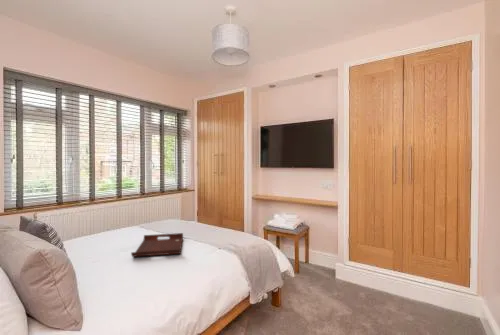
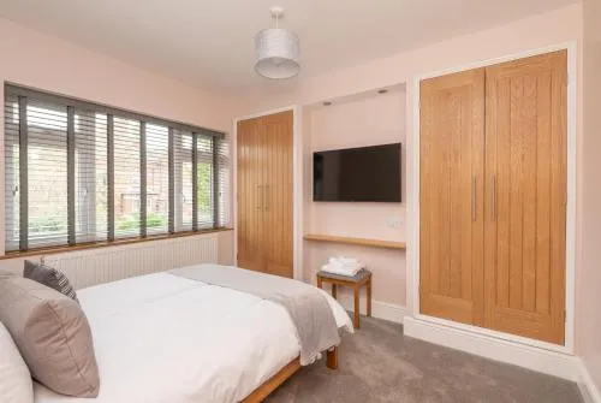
- serving tray (160, 244)
